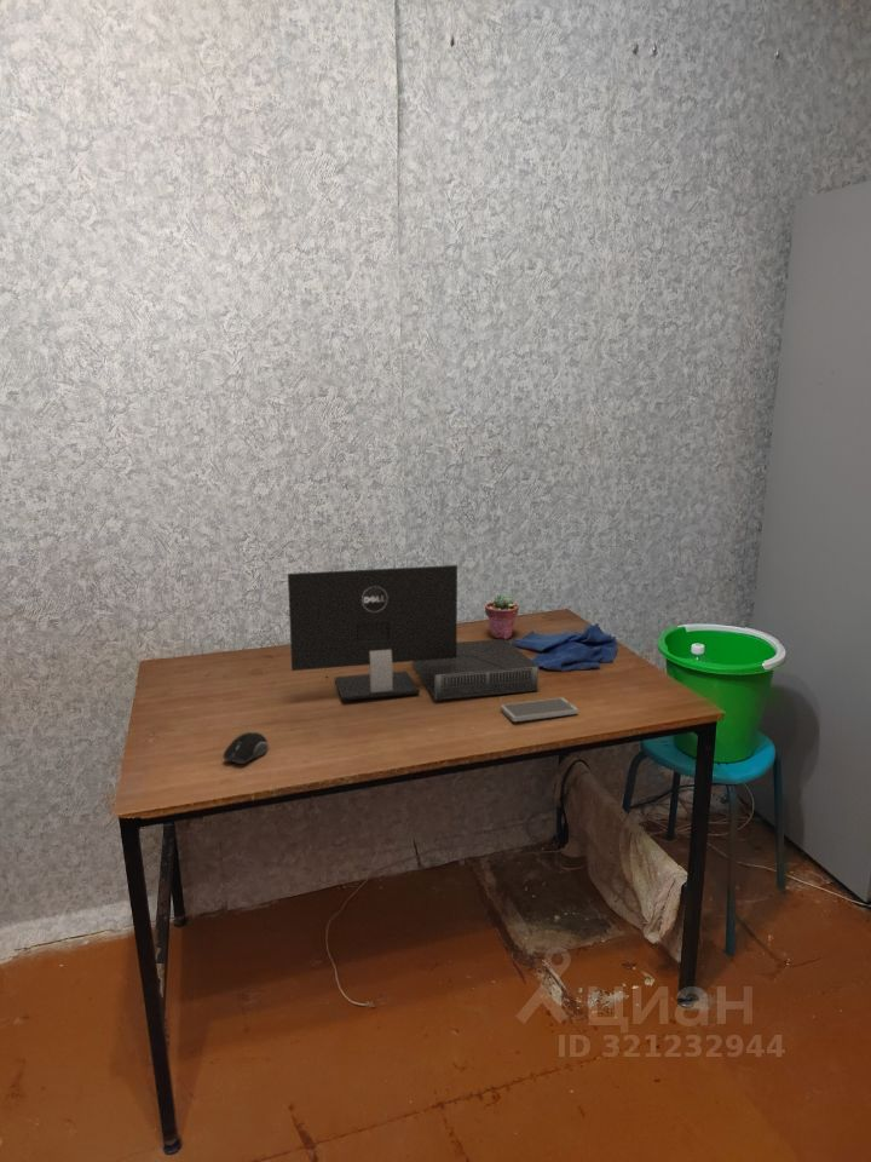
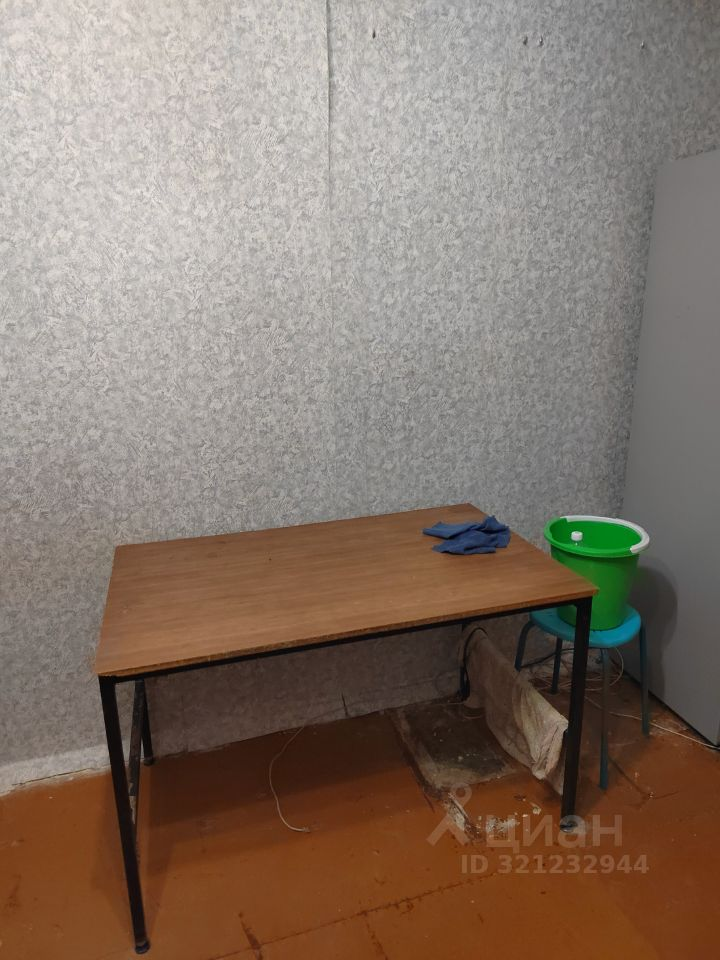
- computer mouse (246, 744)
- smartphone (538, 709)
- computer monitor (410, 625)
- potted succulent (501, 614)
